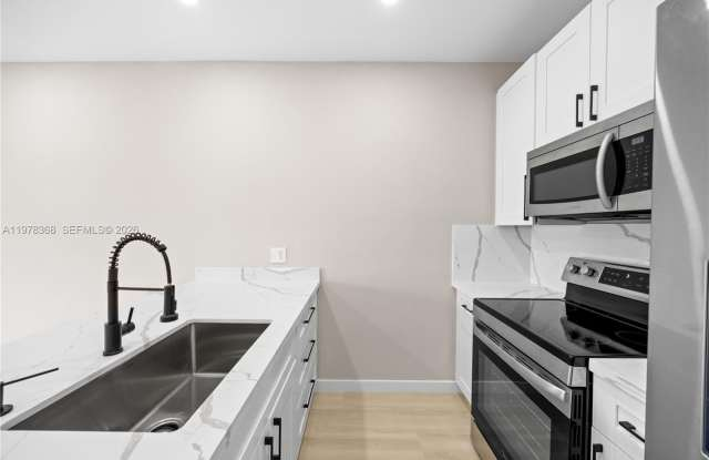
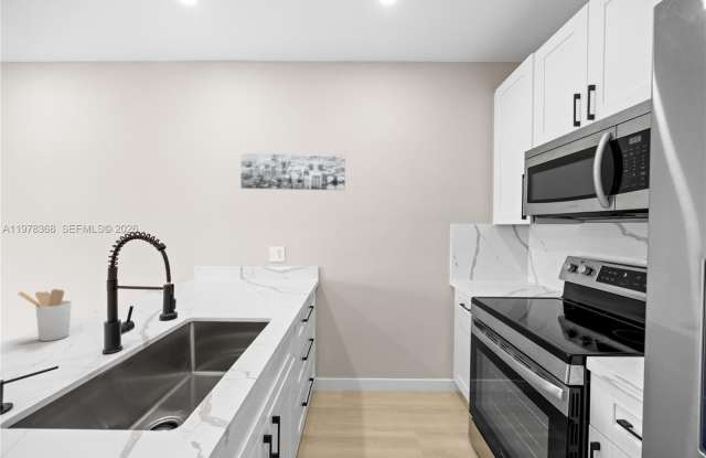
+ wall art (292, 171)
+ utensil holder (44, 313)
